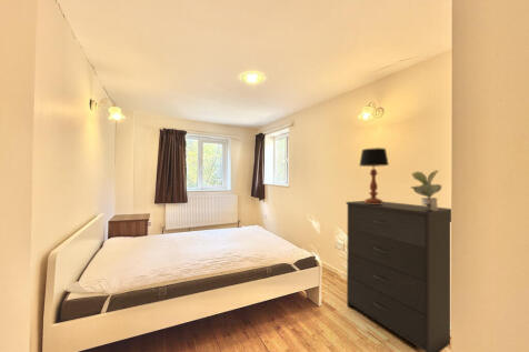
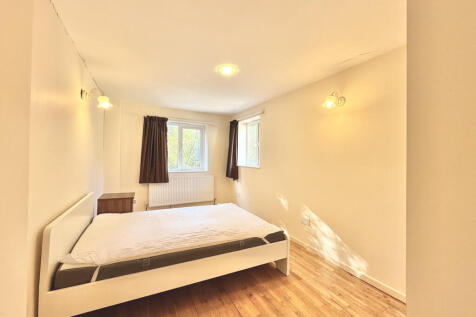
- potted plant (425, 189)
- dresser (393, 263)
- table lamp (373, 175)
